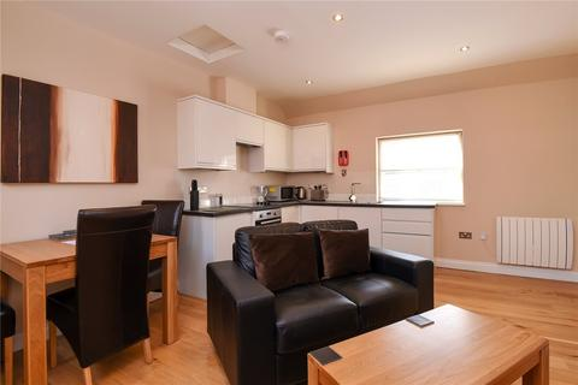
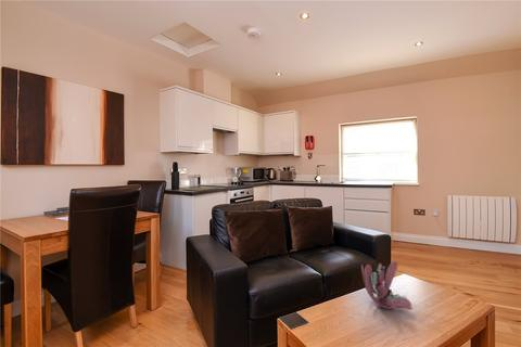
+ flower (385, 284)
